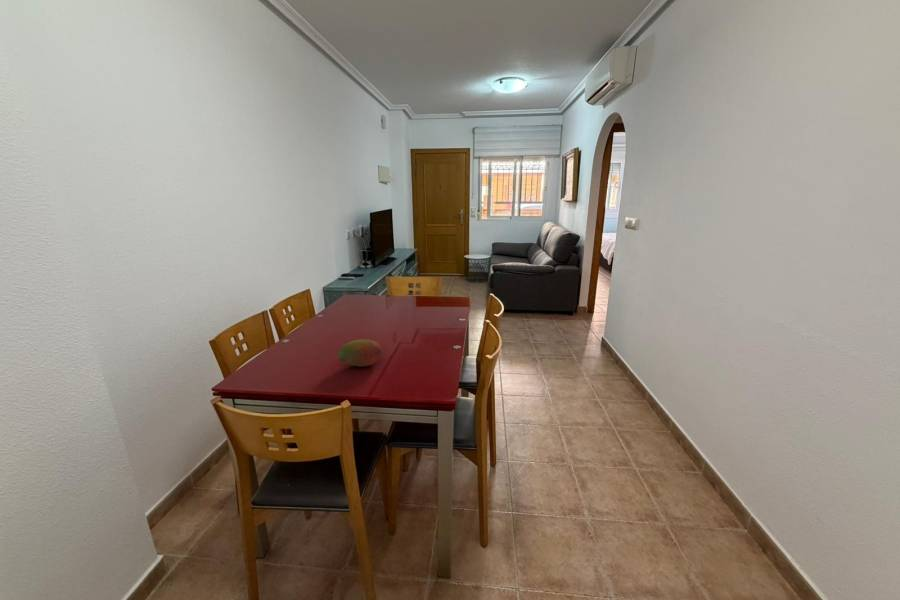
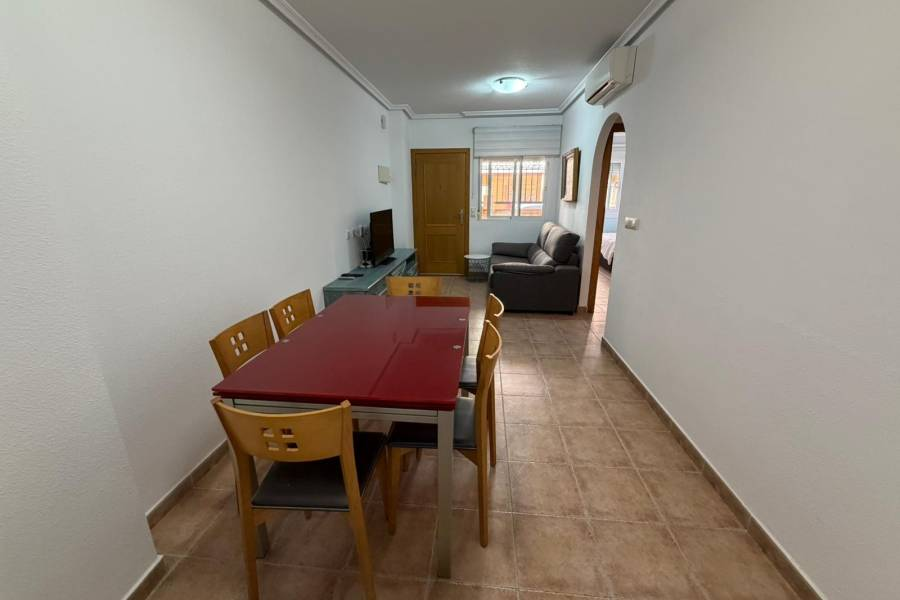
- fruit (360, 352)
